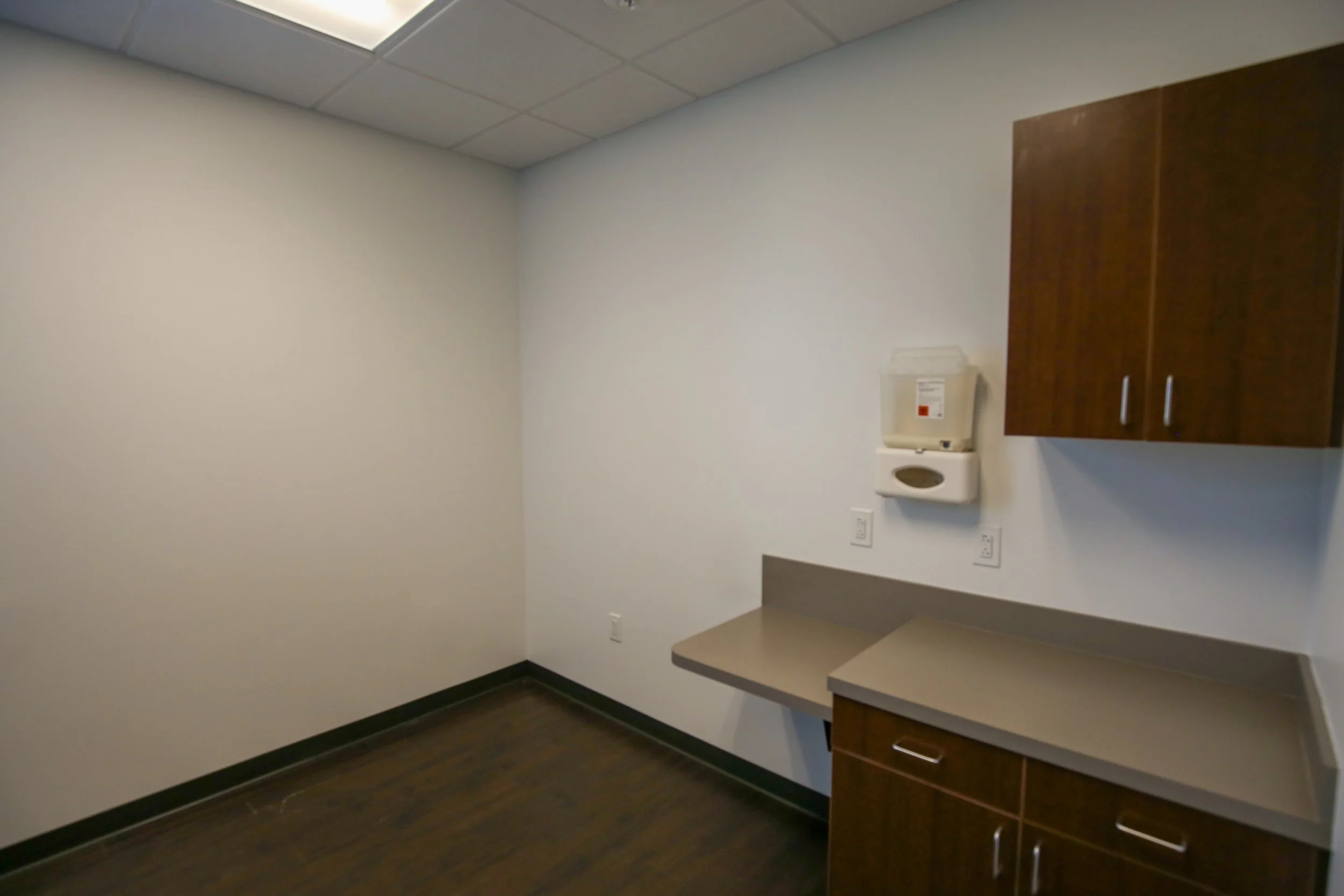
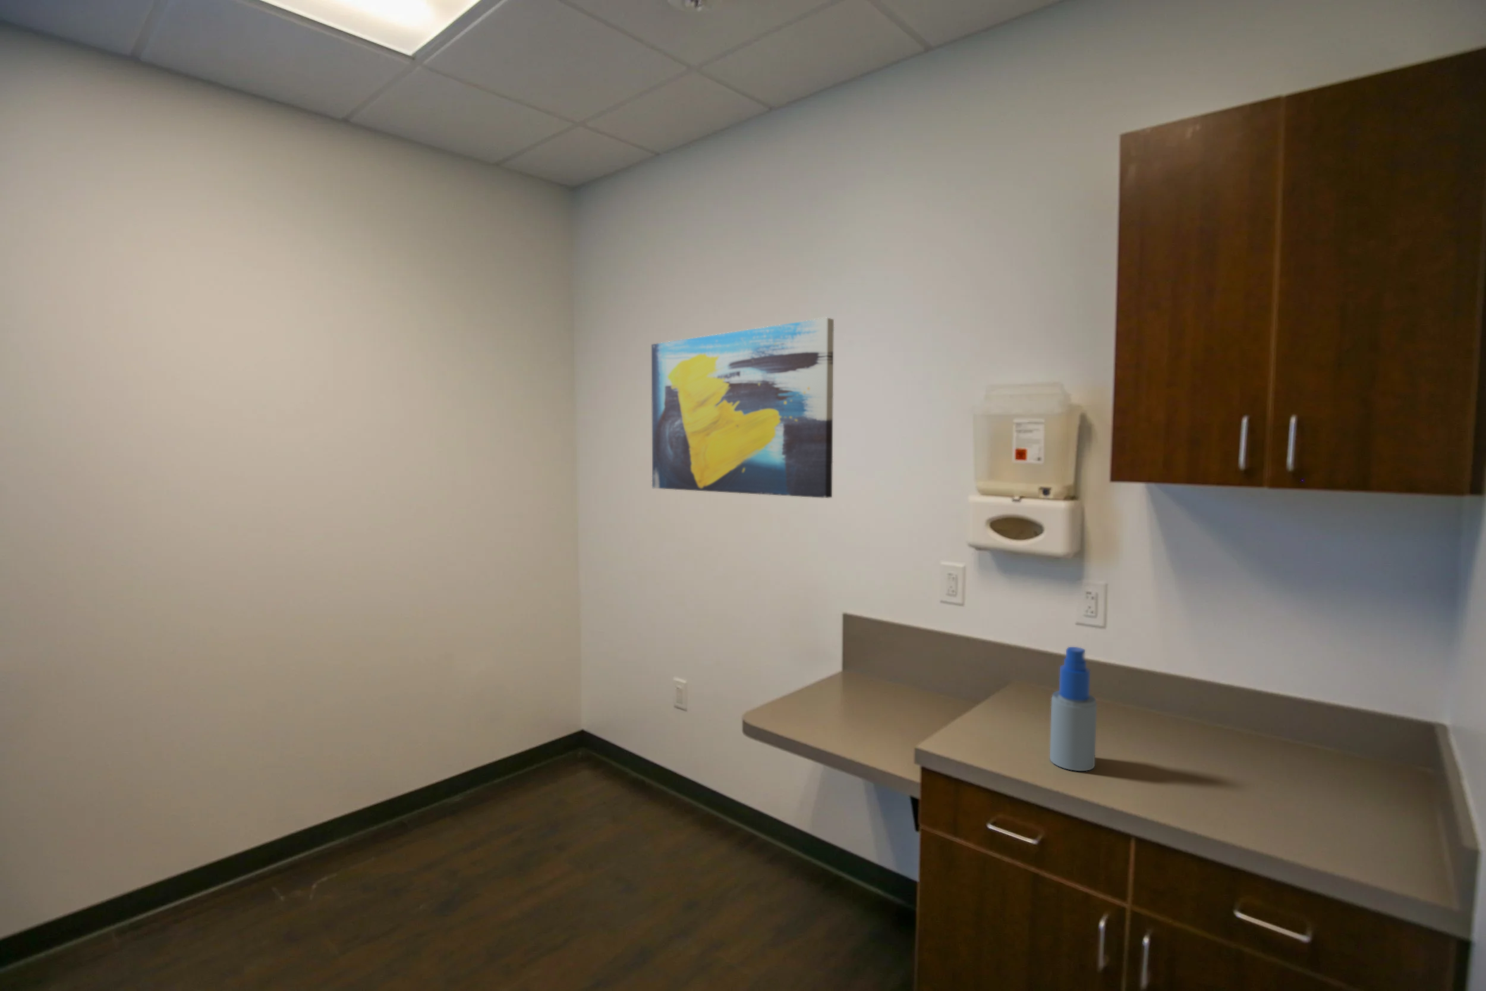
+ spray bottle (1074, 705)
+ wall art (732, 414)
